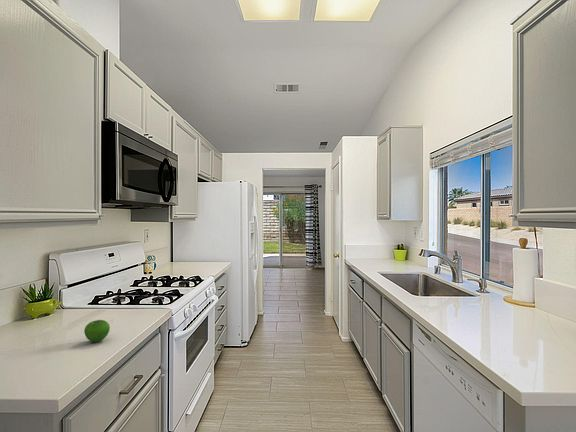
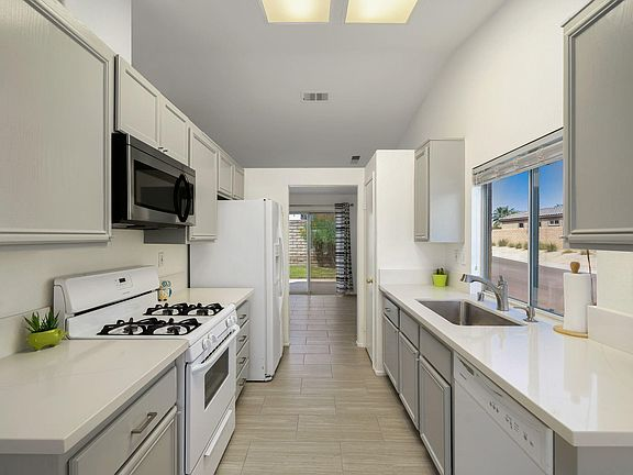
- apple (97, 331)
